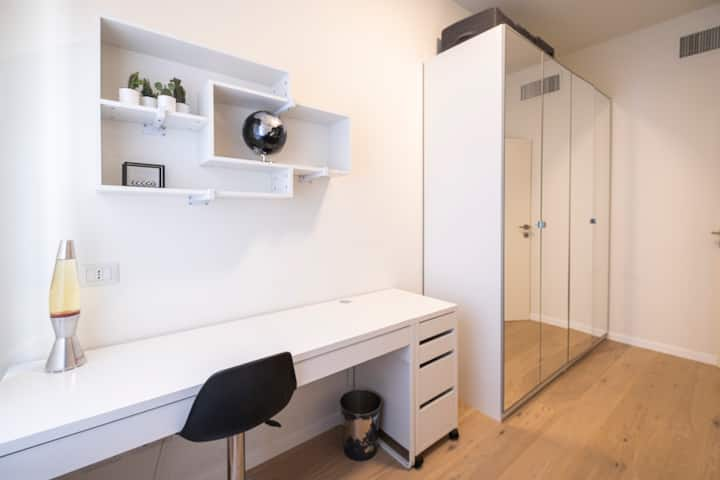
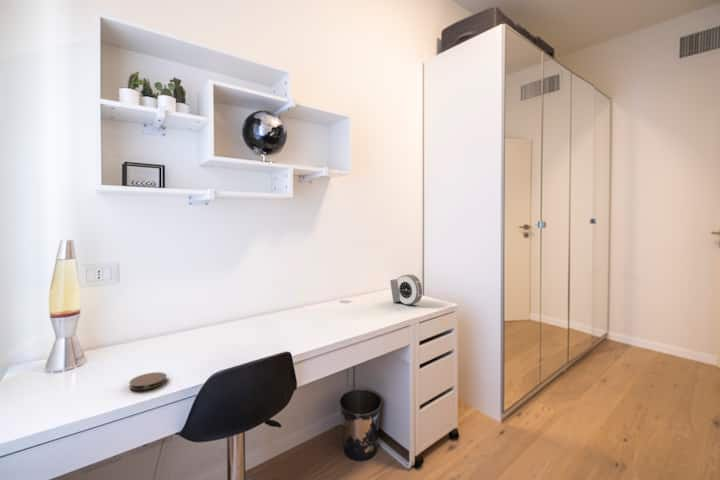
+ alarm clock (407, 289)
+ coaster (148, 380)
